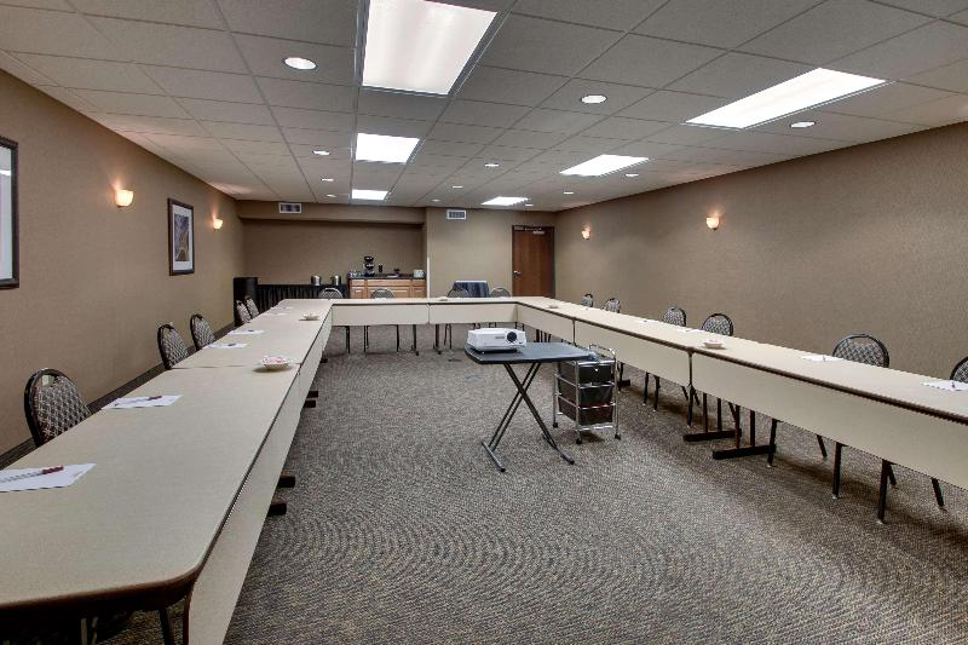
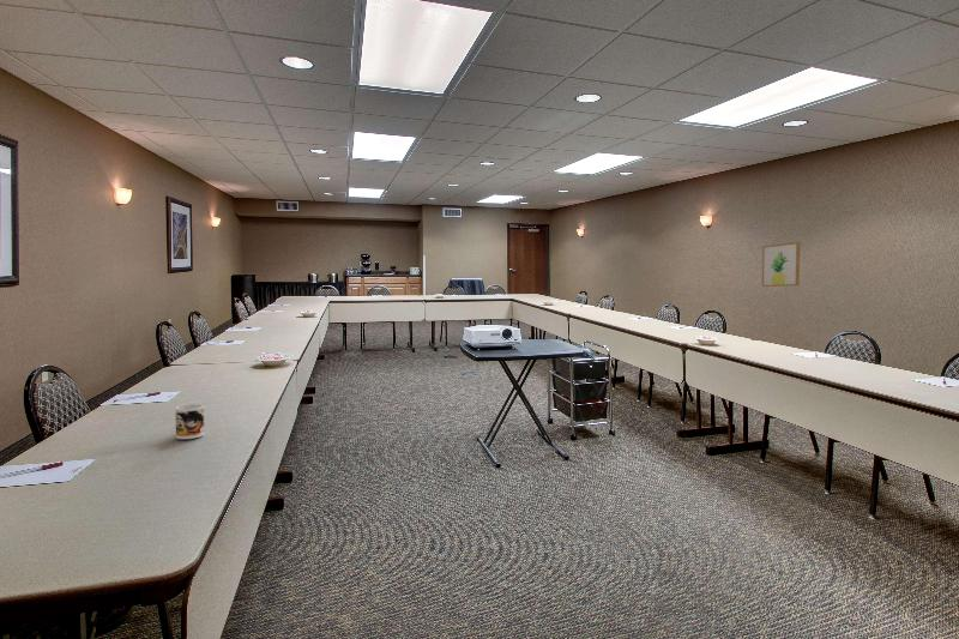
+ wall art (779, 265)
+ mug (189, 420)
